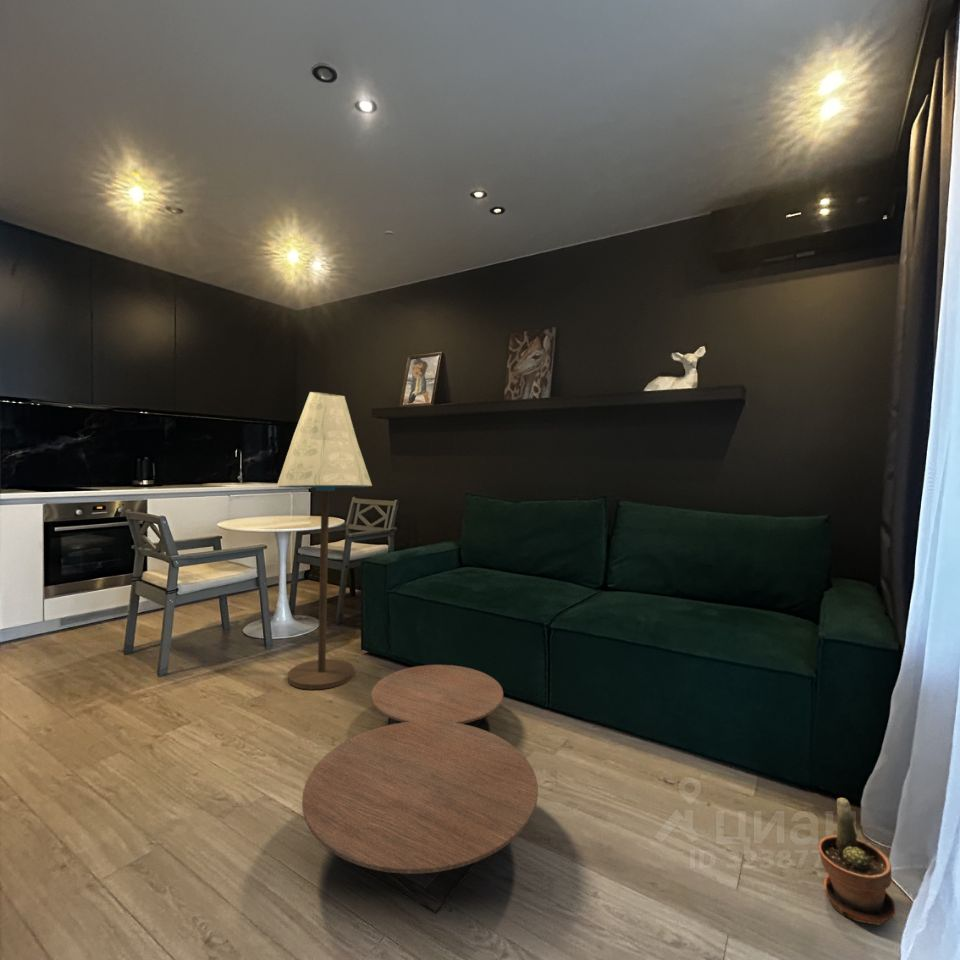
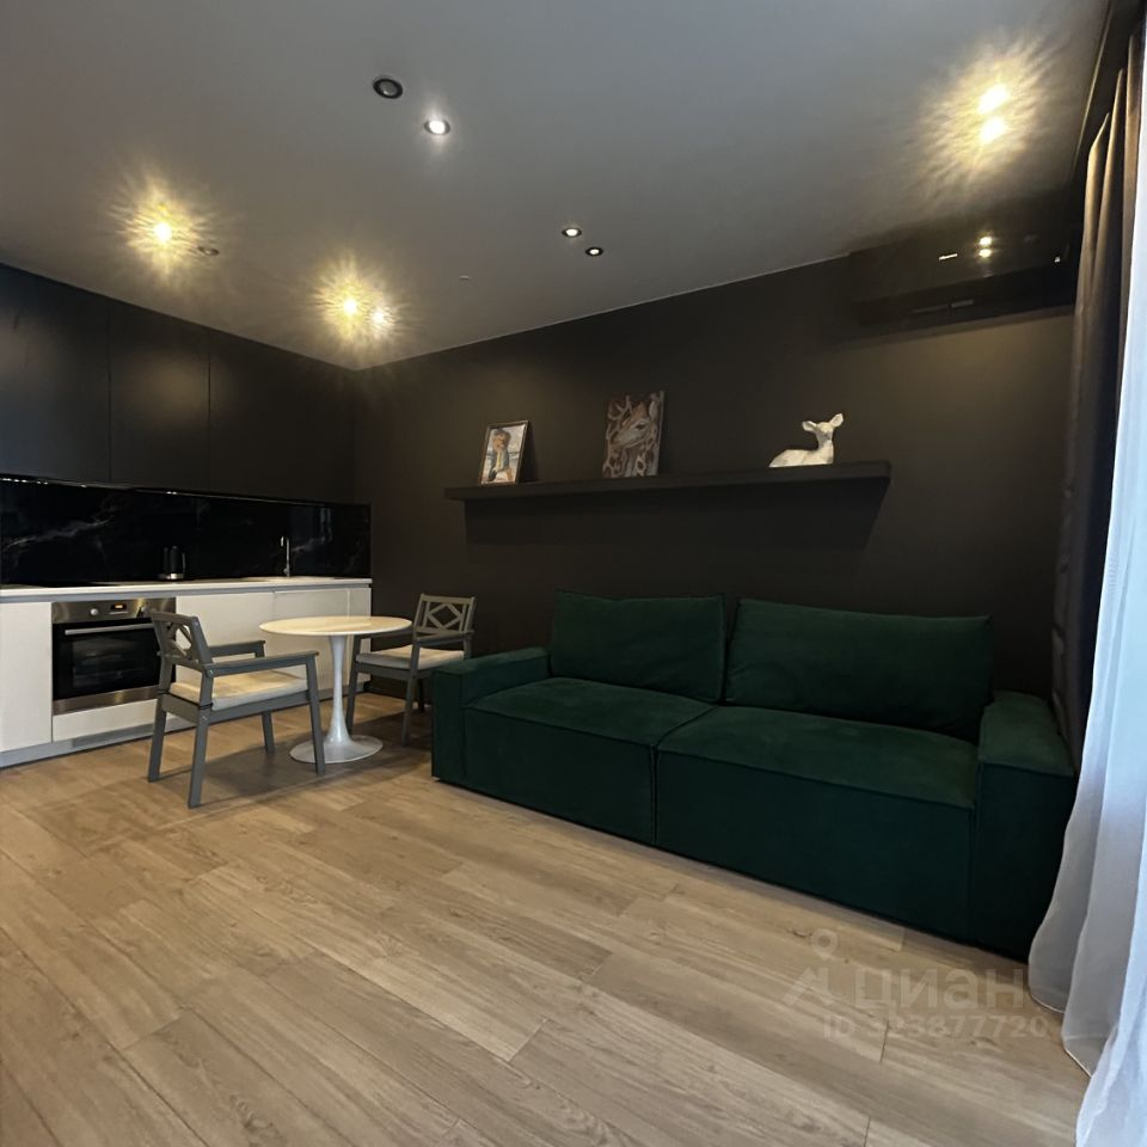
- coffee table (433, 753)
- potted plant (856, 859)
- floor lamp (324, 534)
